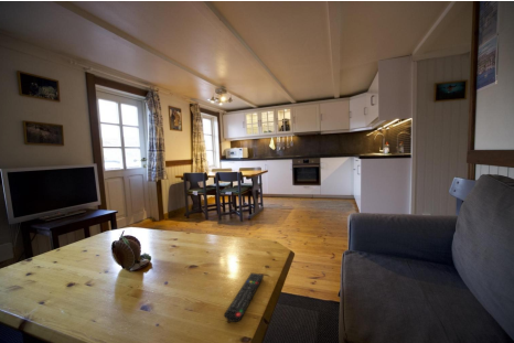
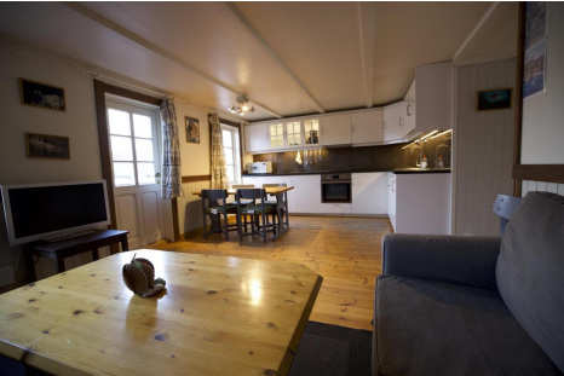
- remote control (246, 293)
